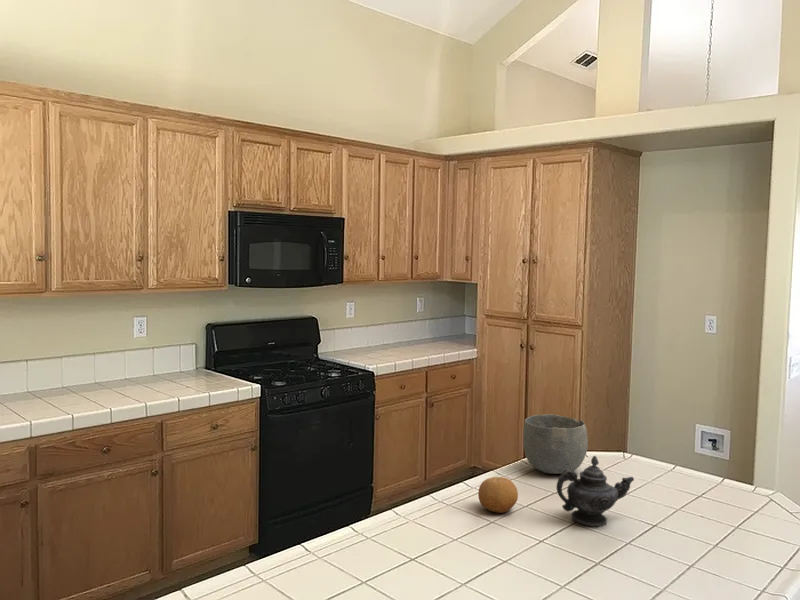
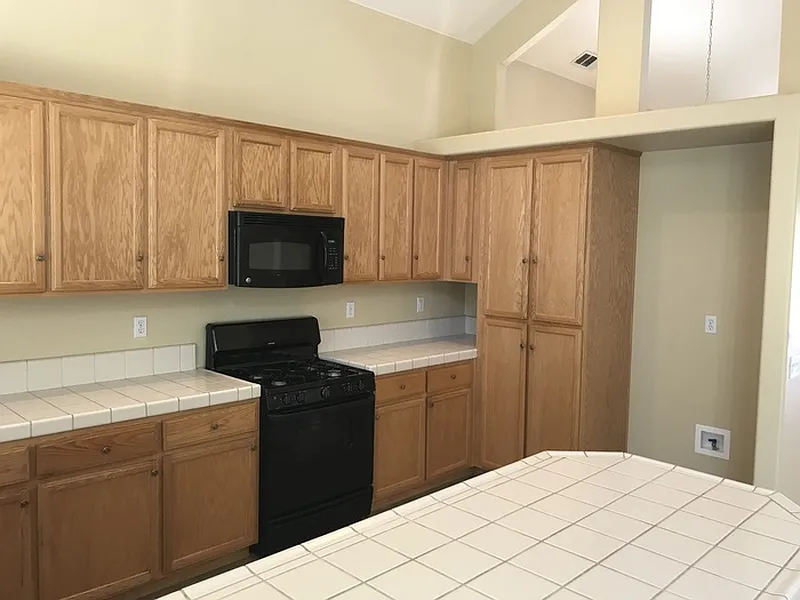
- fruit (497, 494)
- teapot (594, 488)
- bowl (554, 445)
